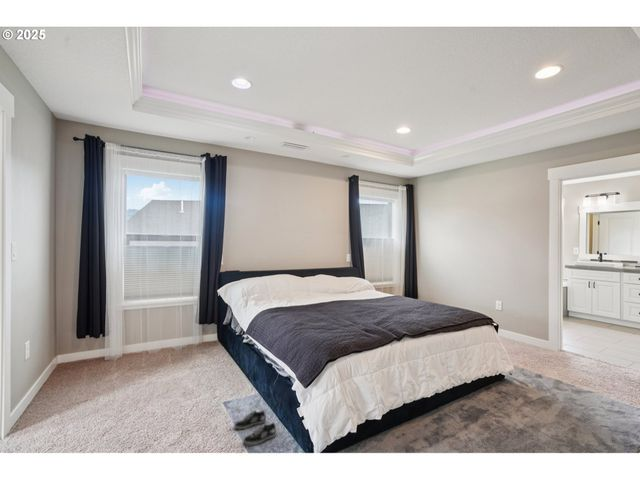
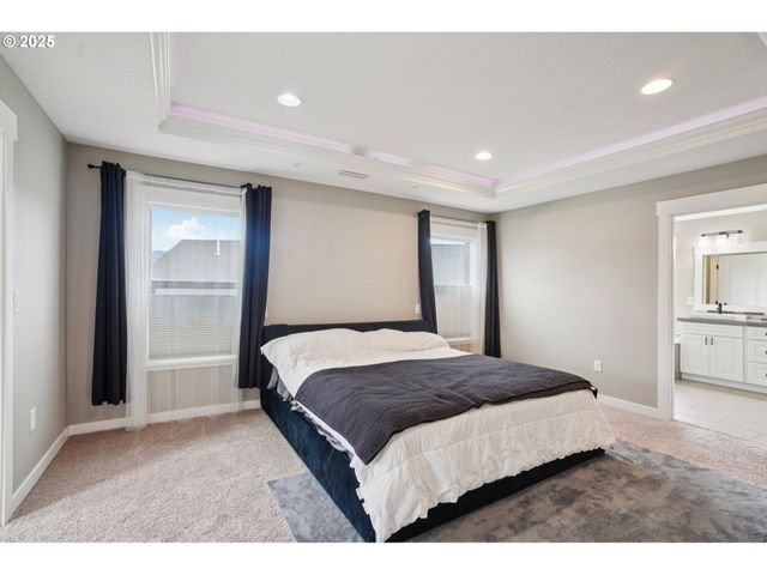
- shoe (255, 424)
